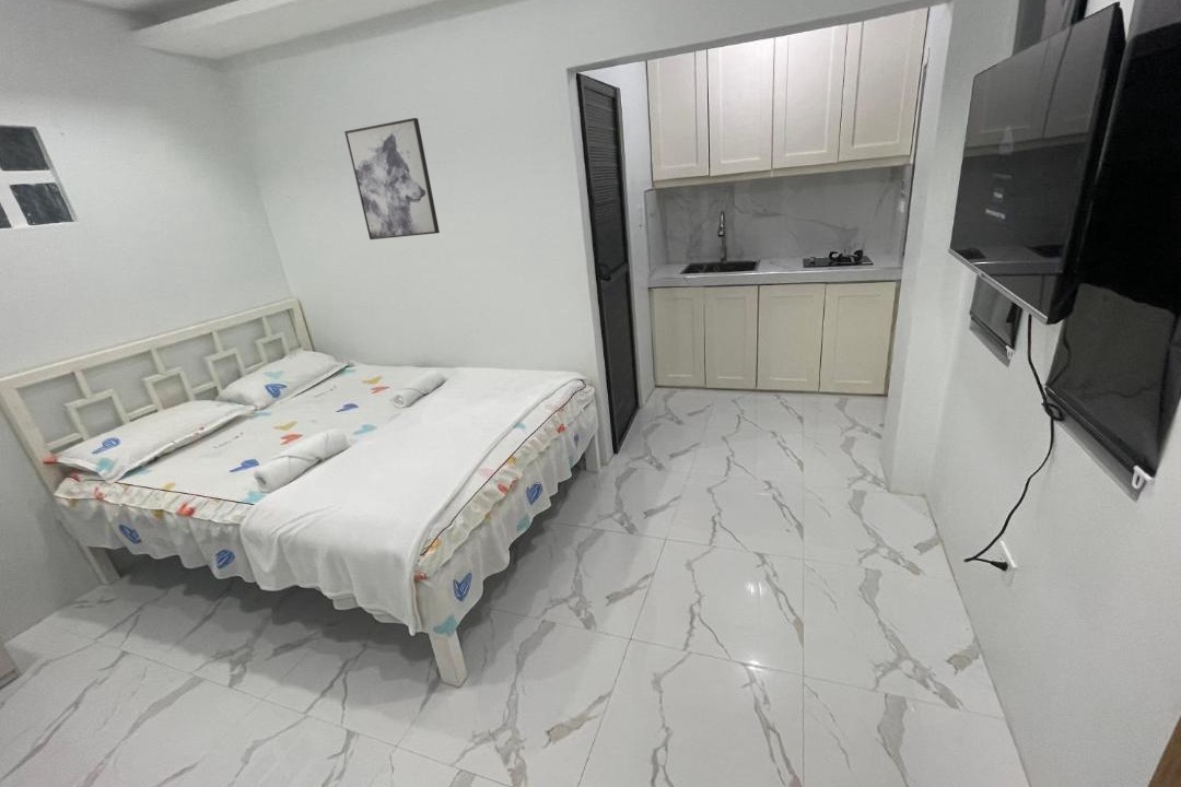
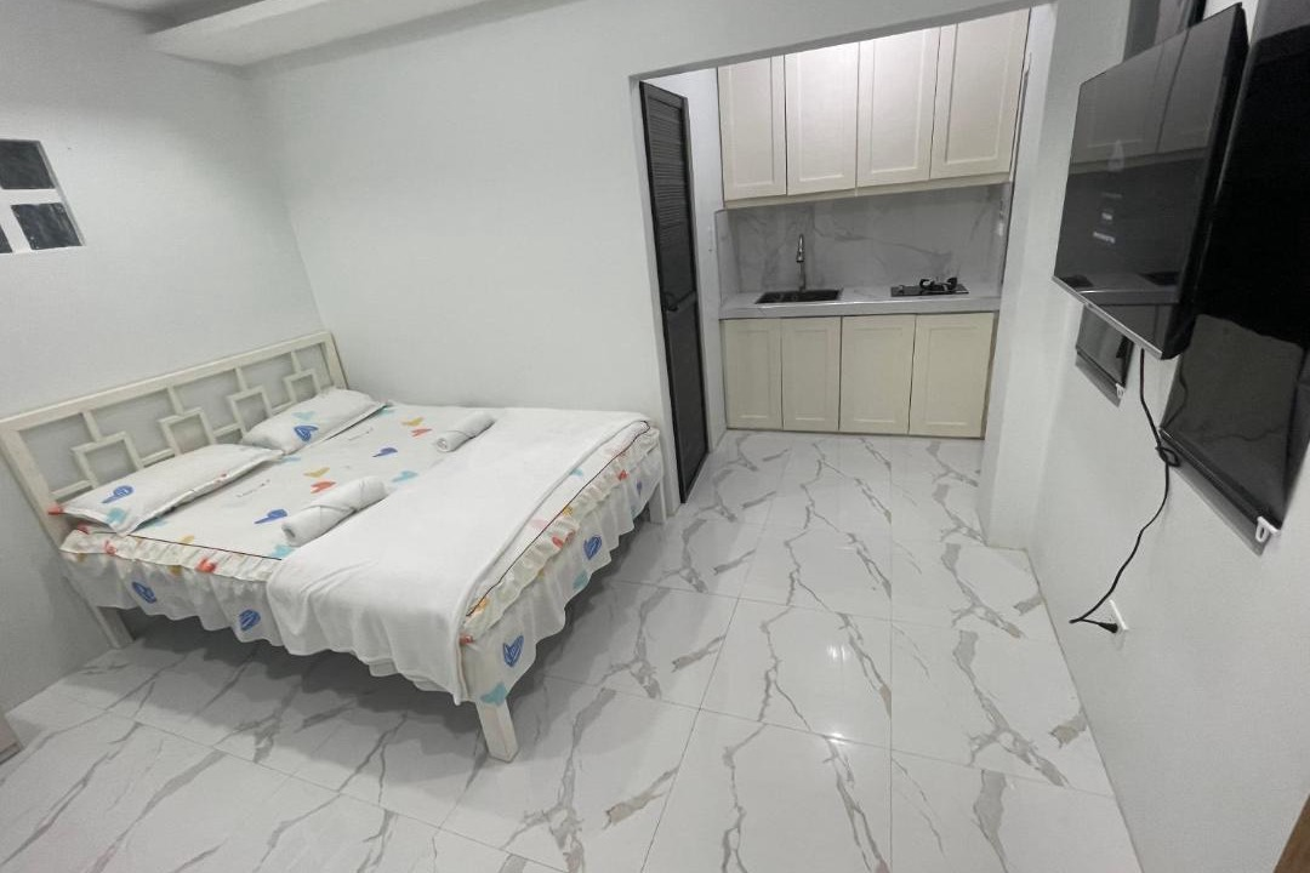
- wall art (391, 183)
